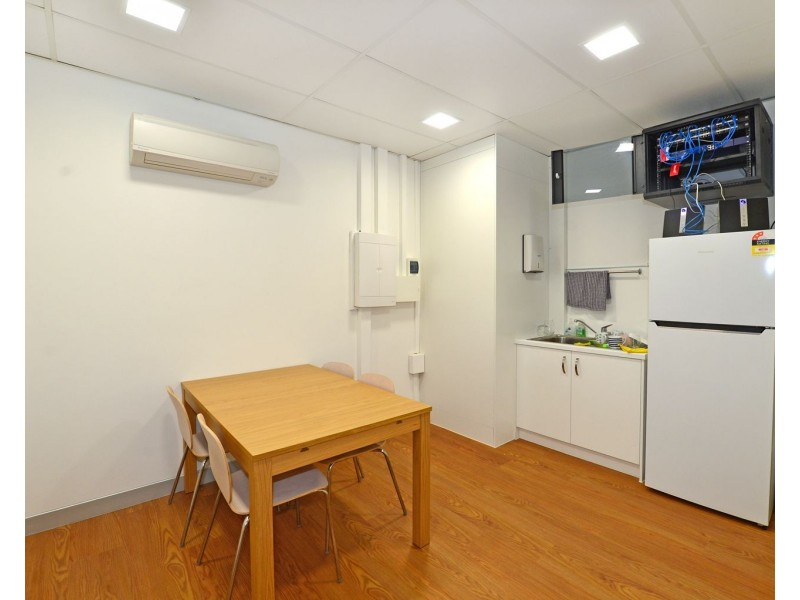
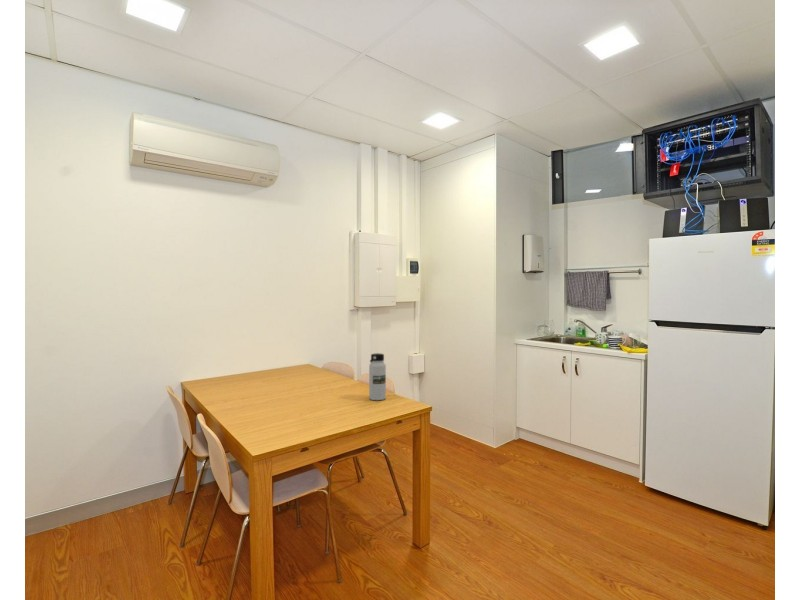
+ water bottle (377, 376)
